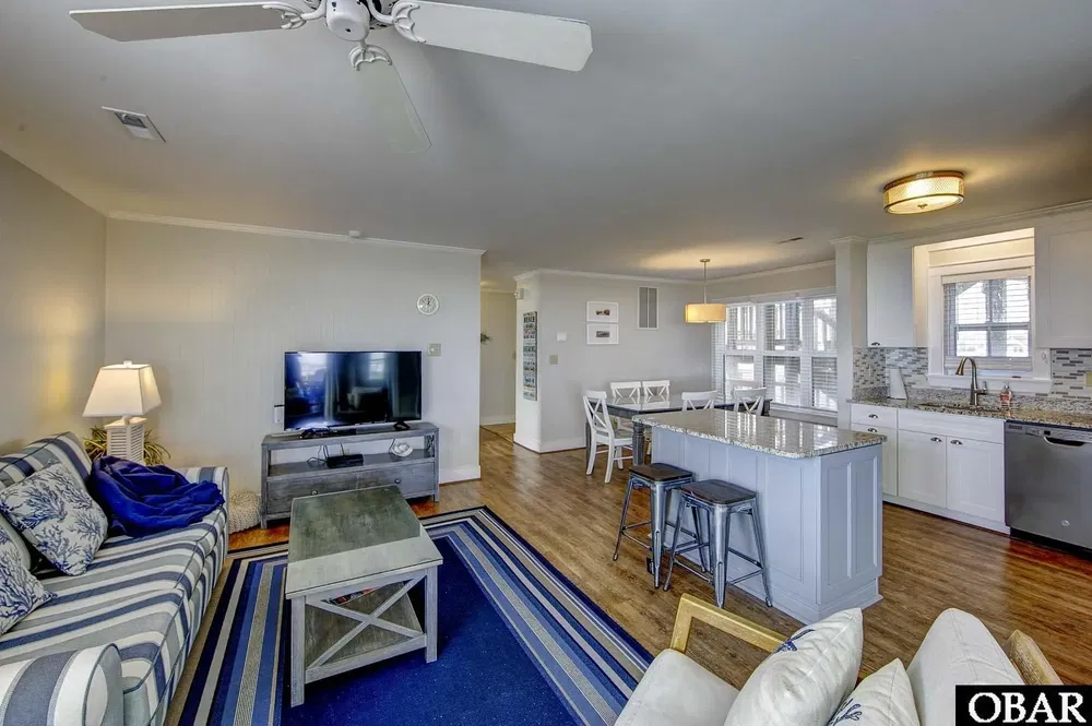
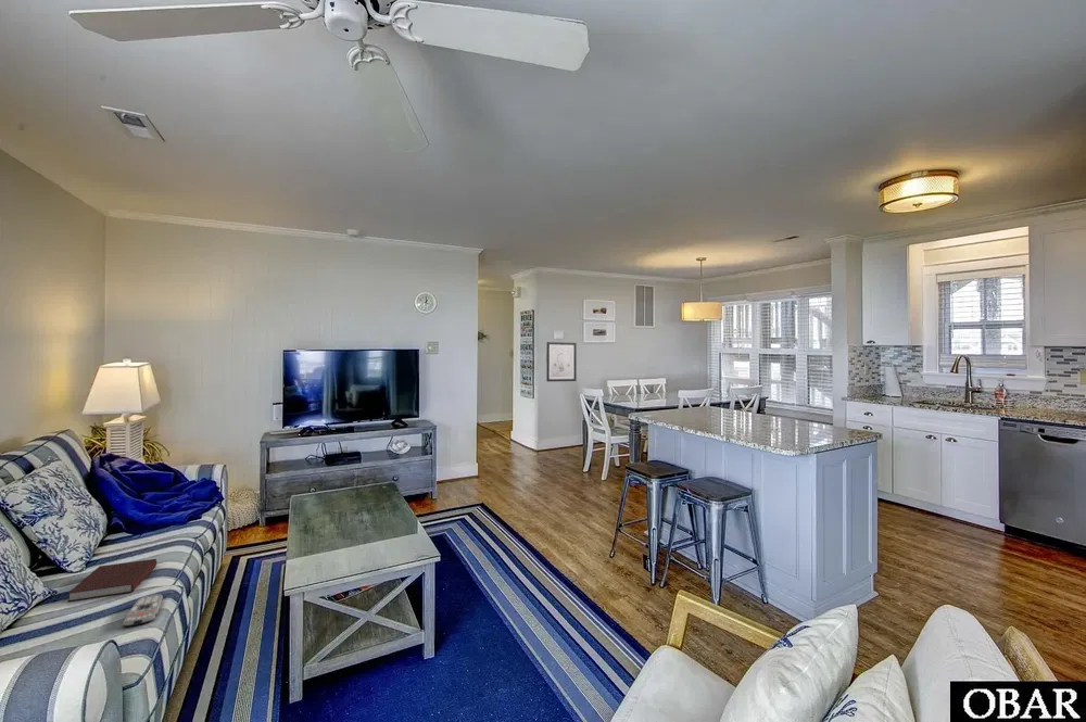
+ wall art (561, 362)
+ remote control (144, 609)
+ notebook (115, 578)
